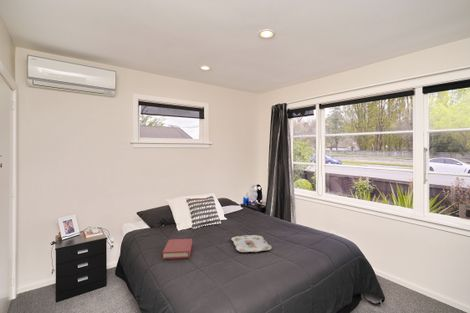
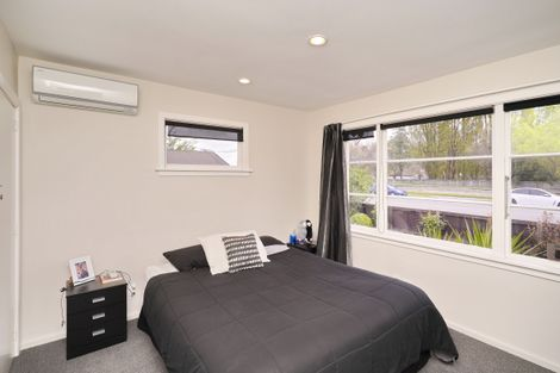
- serving tray (250, 243)
- hardback book (178, 248)
